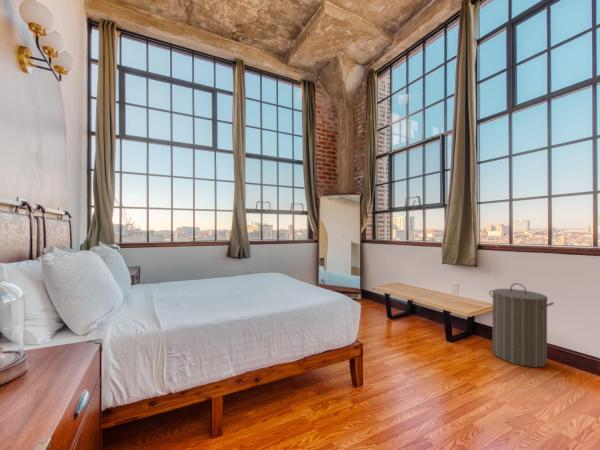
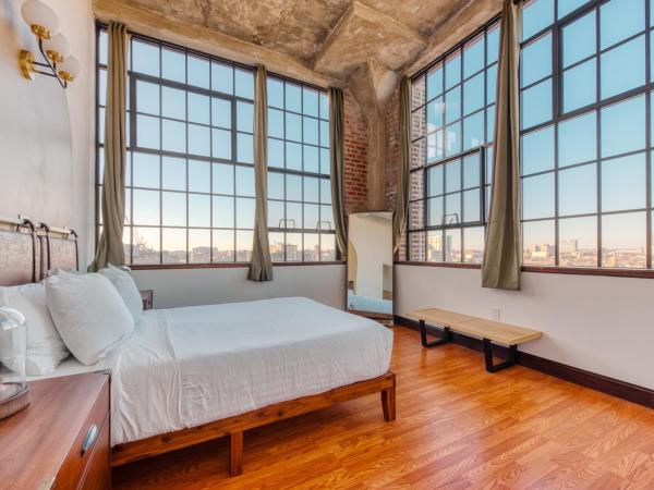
- laundry hamper (518, 320)
